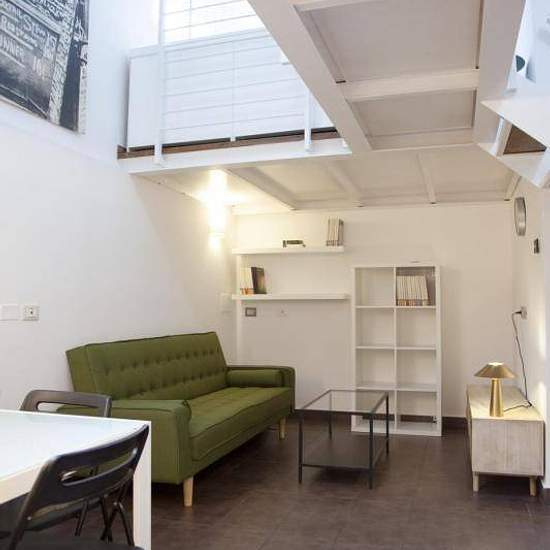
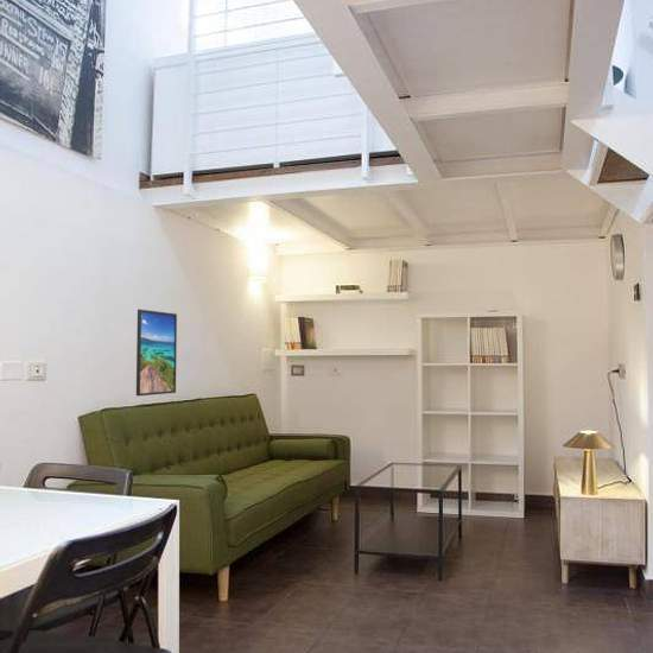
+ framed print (157, 353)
